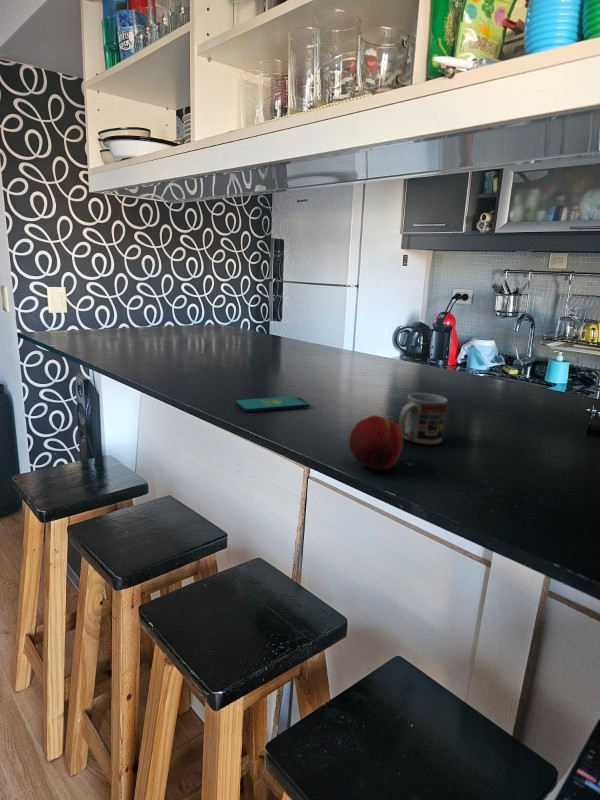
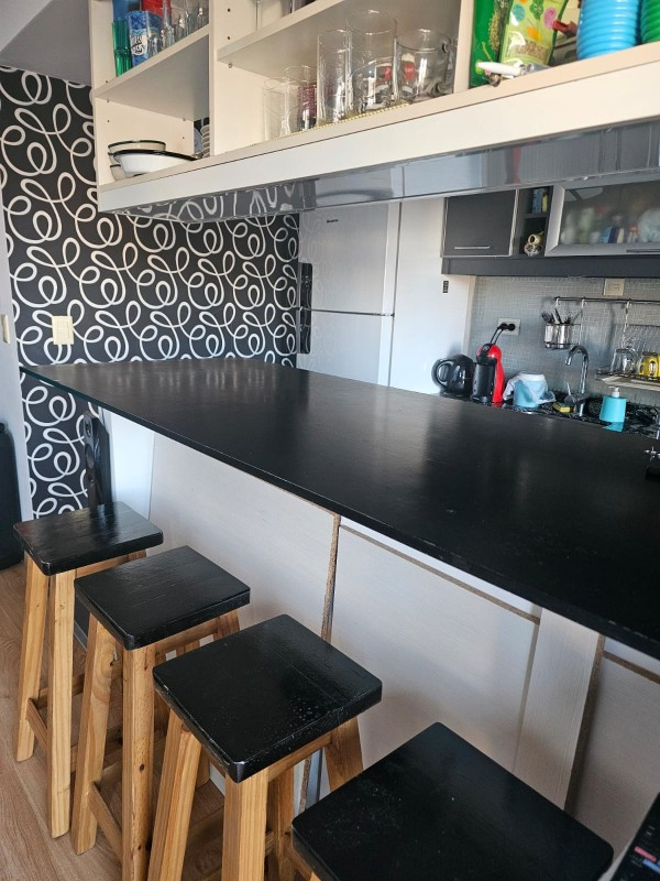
- fruit (375, 441)
- smartphone (272, 403)
- cup (420, 419)
